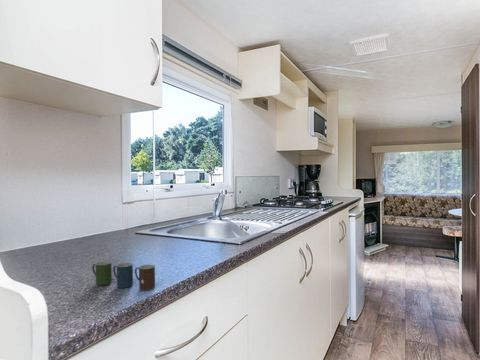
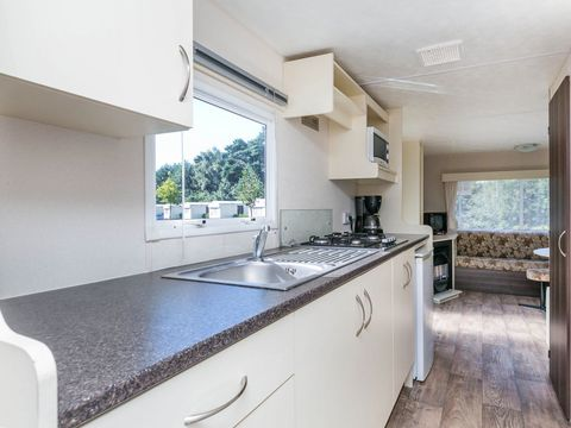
- cup (122, 267)
